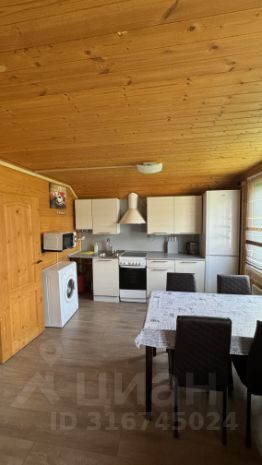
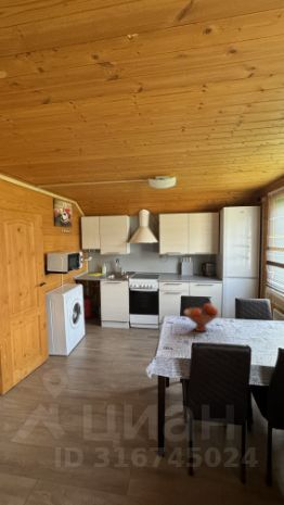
+ fruit bowl (201, 317)
